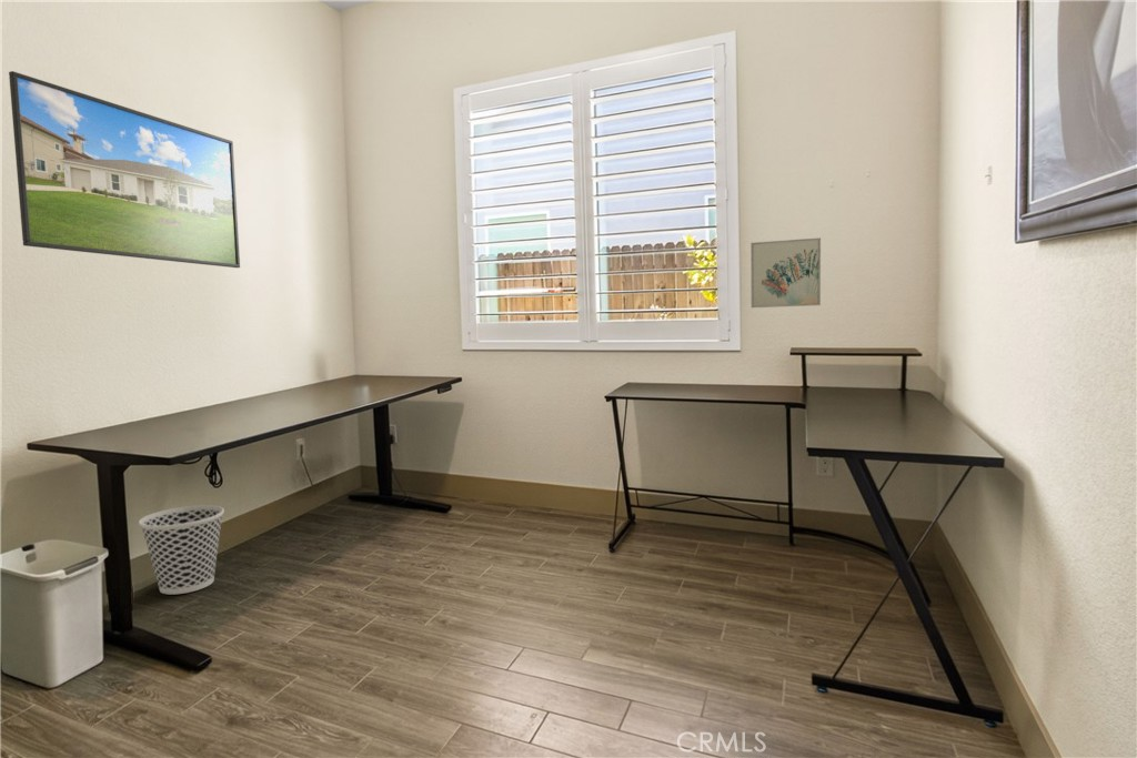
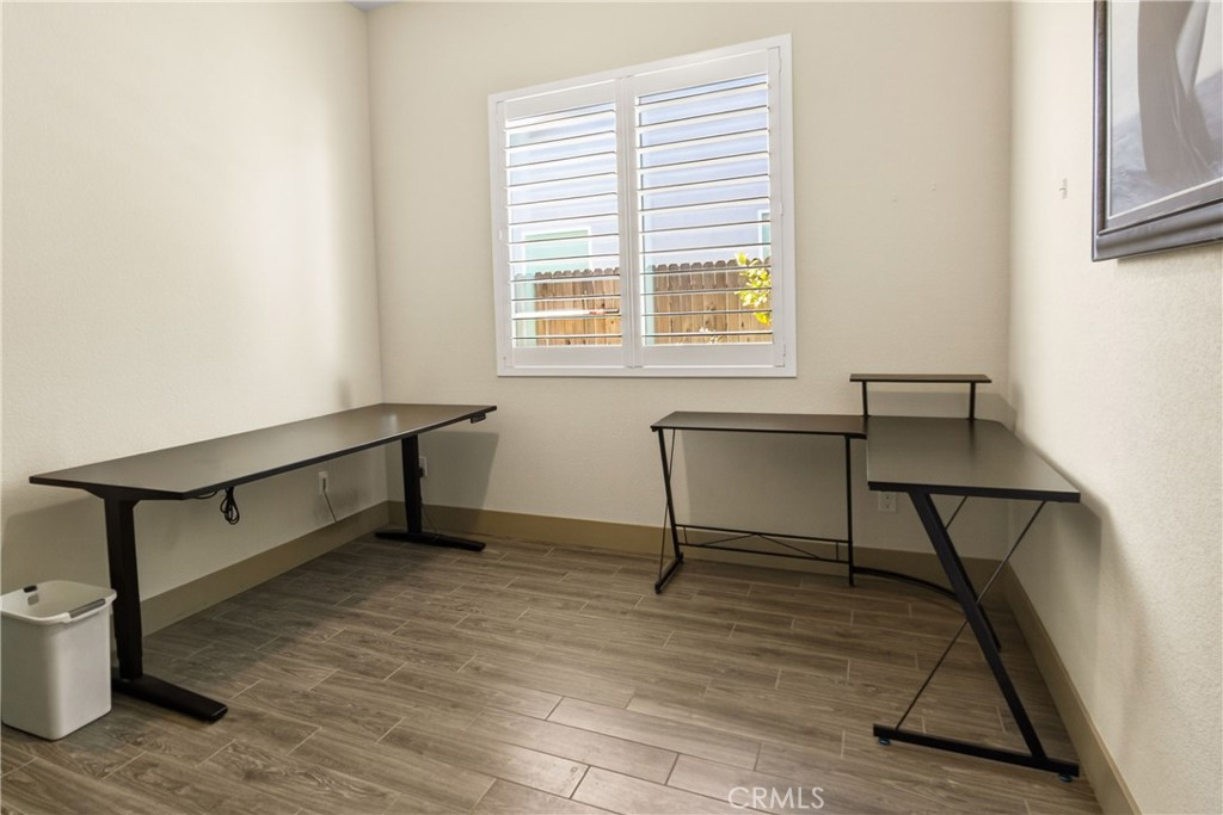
- wastebasket (184, 549)
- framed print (143, 185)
- wall art (785, 273)
